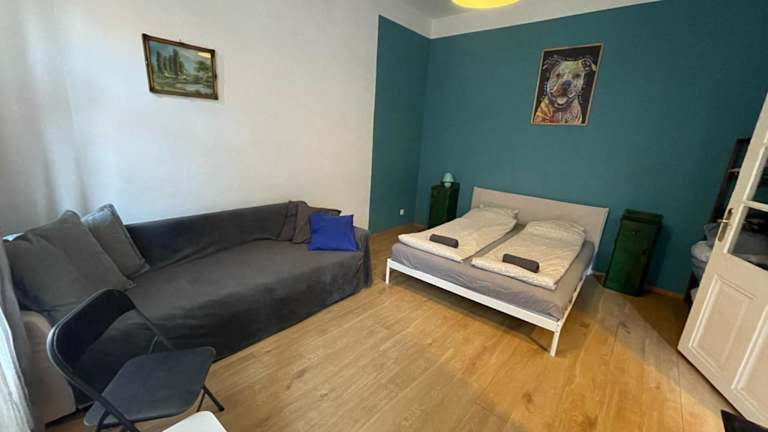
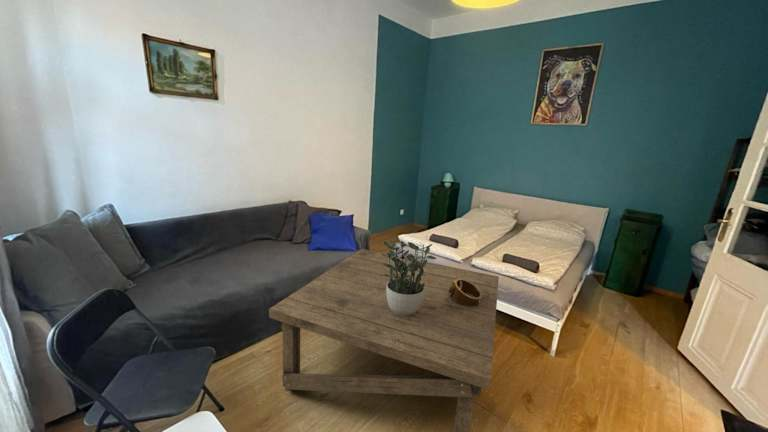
+ coffee table (399, 325)
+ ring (465, 290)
+ potted plant (406, 275)
